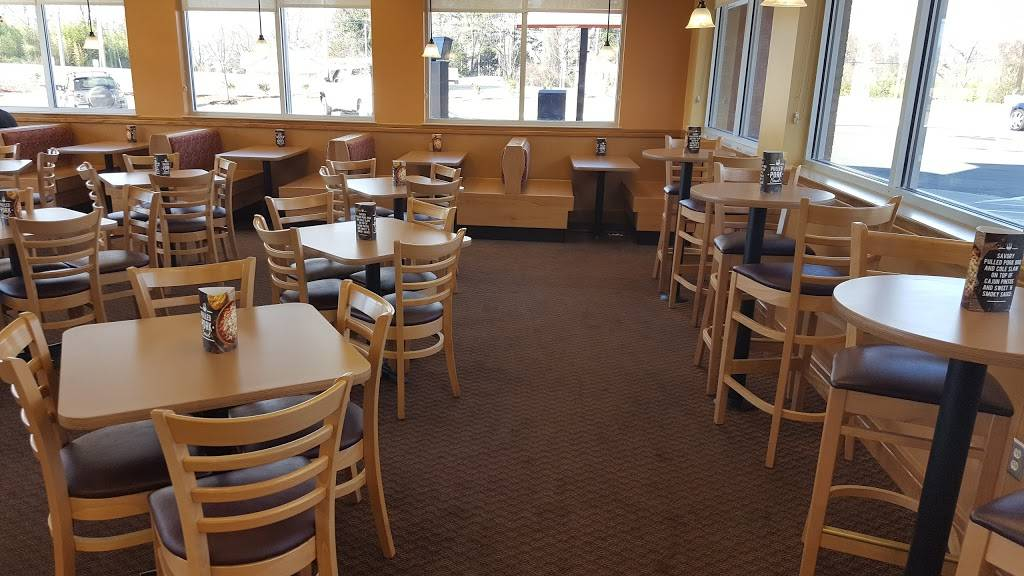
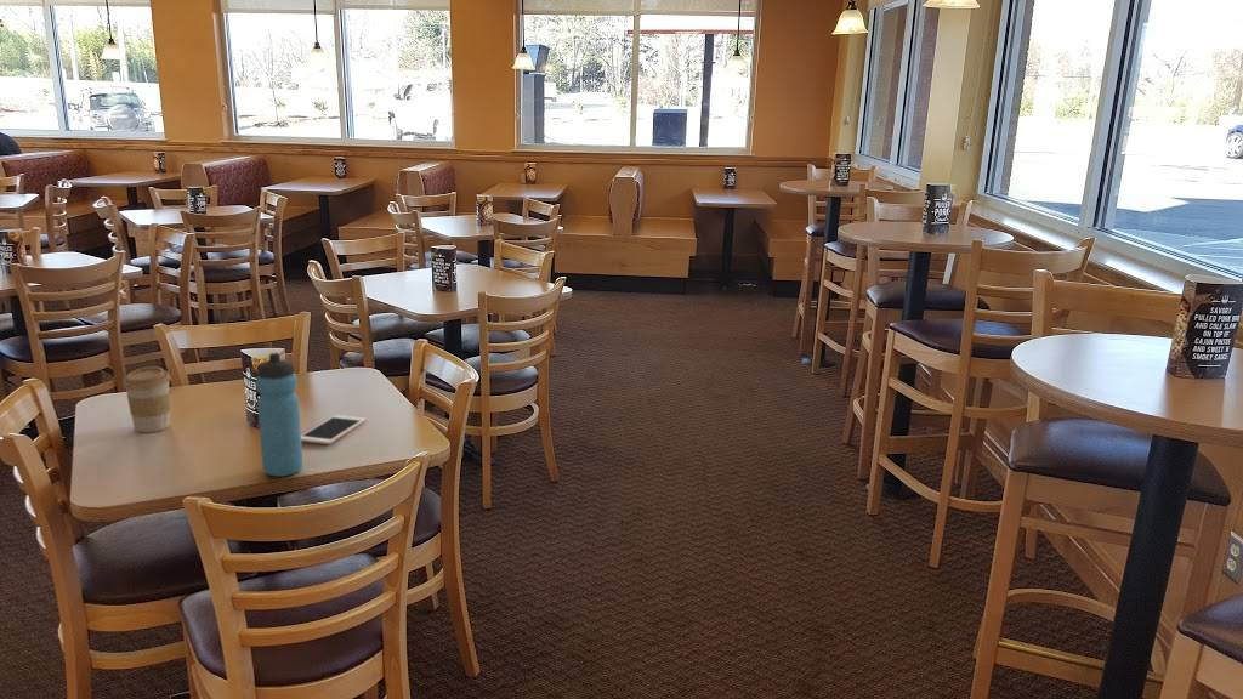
+ coffee cup (148, 398)
+ water bottle (278, 413)
+ cell phone (333, 428)
